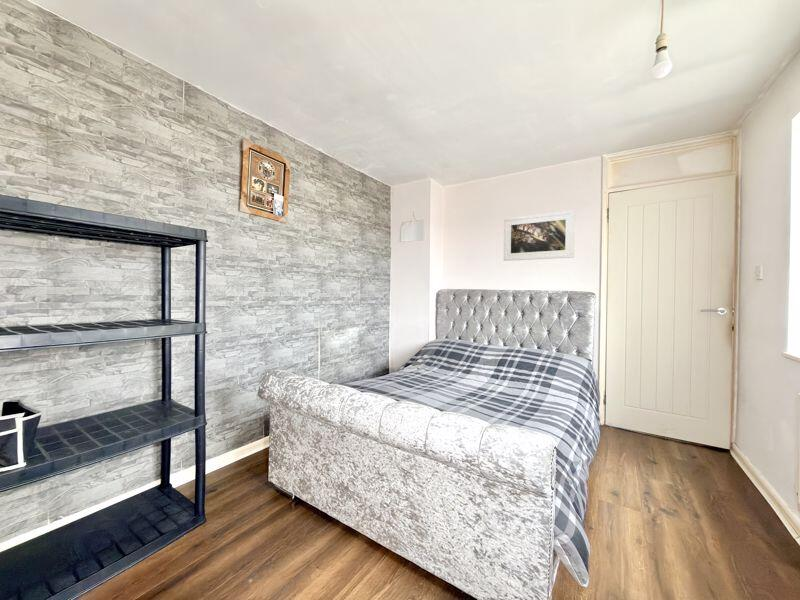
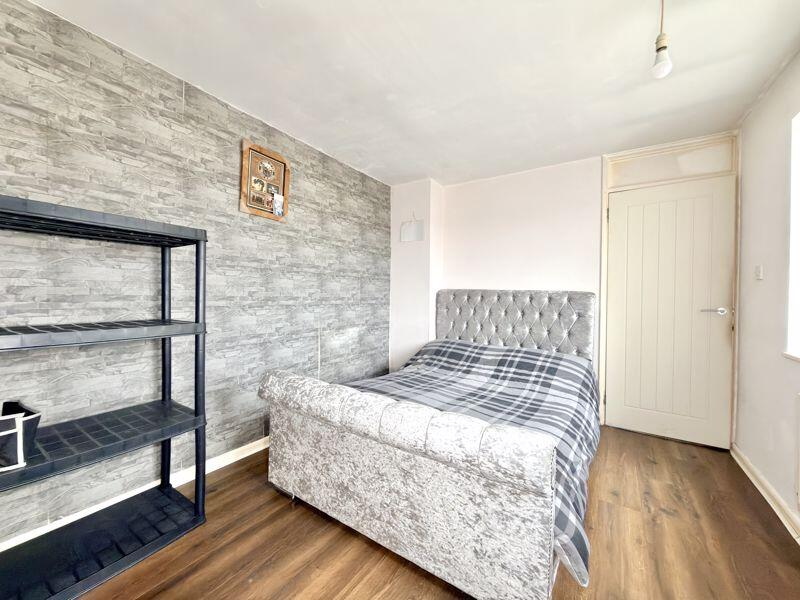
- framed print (537, 237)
